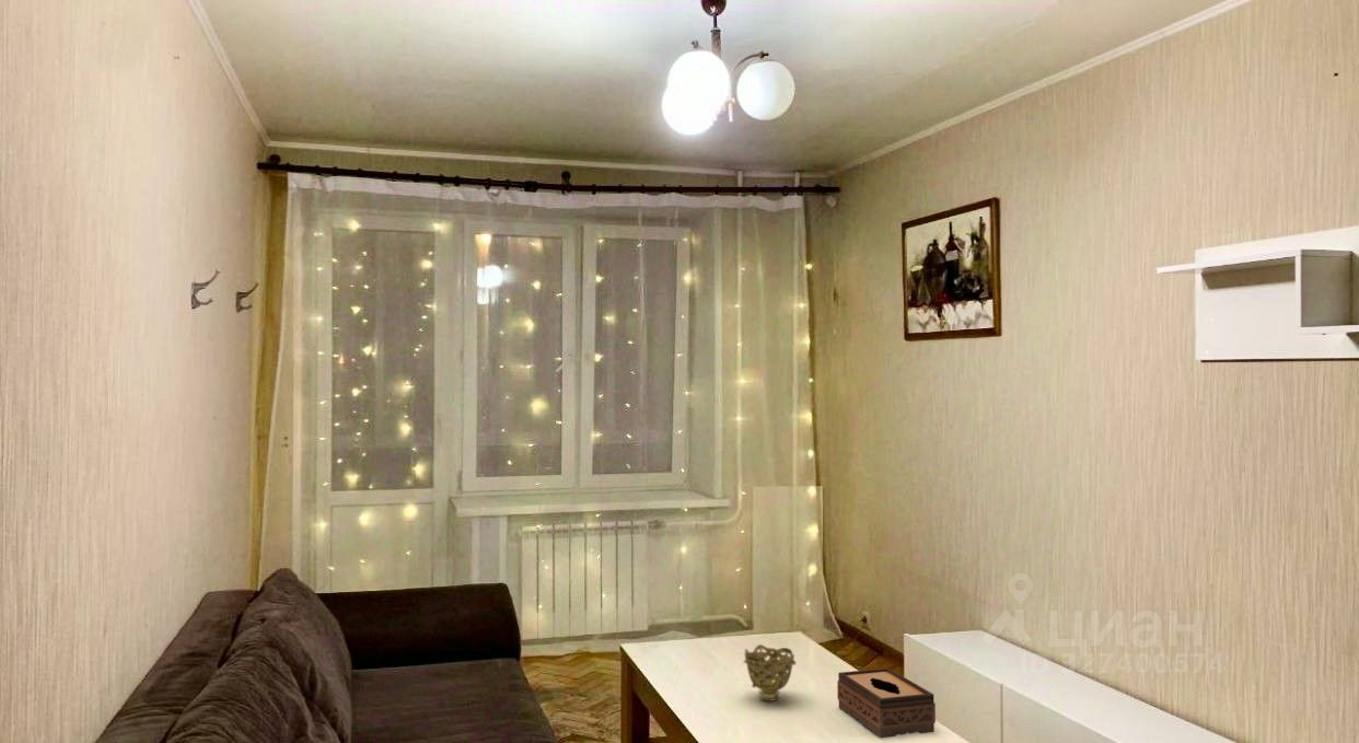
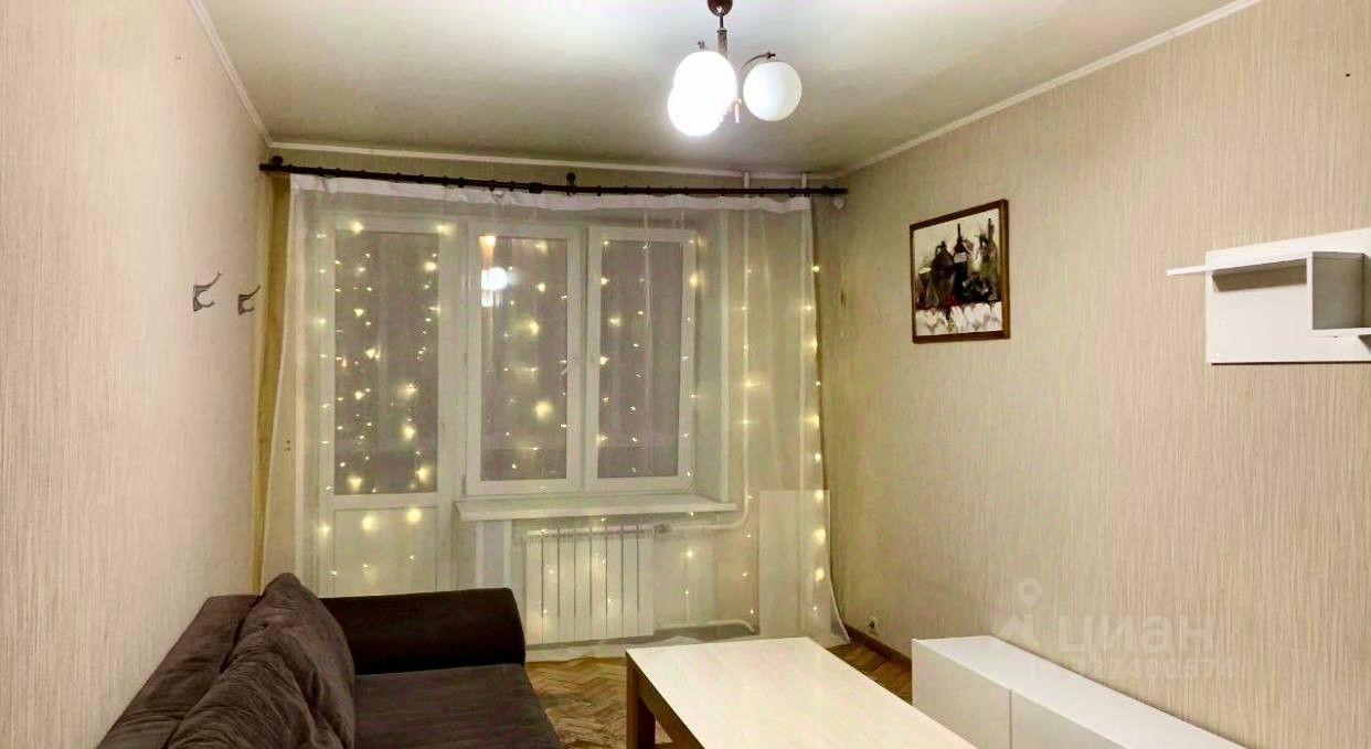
- tissue box (884, 700)
- decorative bowl (769, 674)
